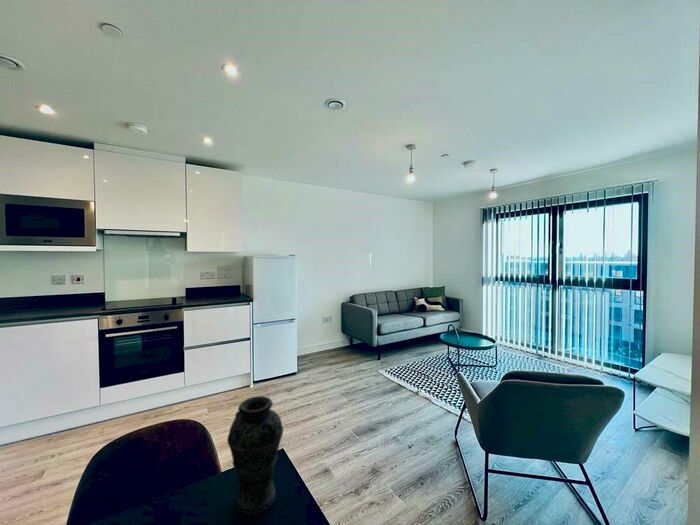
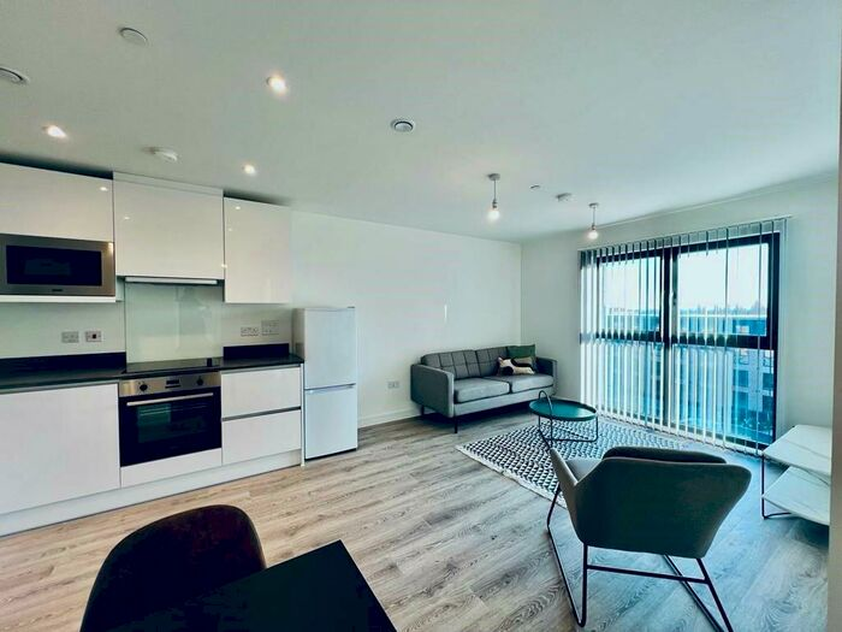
- vase (256, 450)
